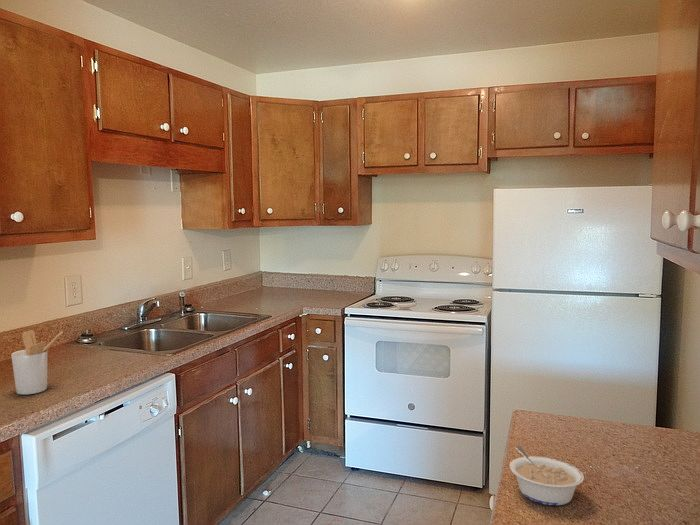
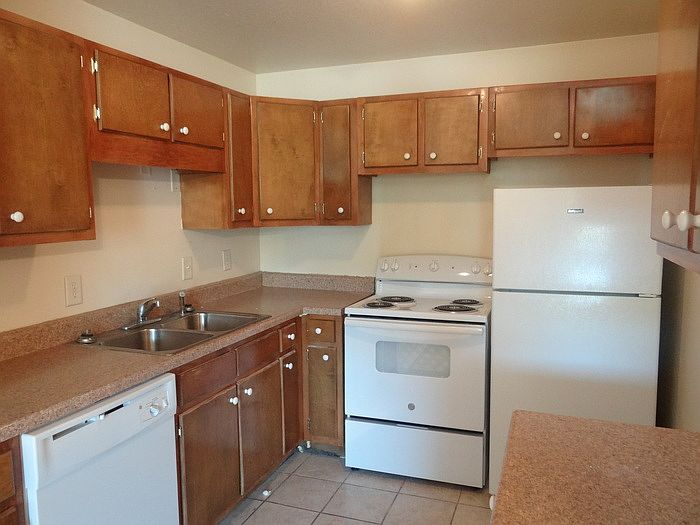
- legume (542, 479)
- utensil holder (39, 360)
